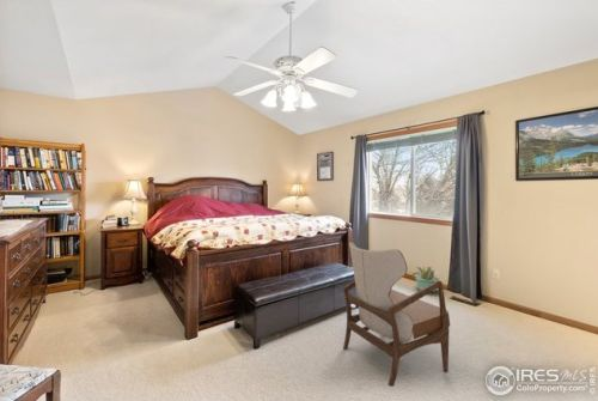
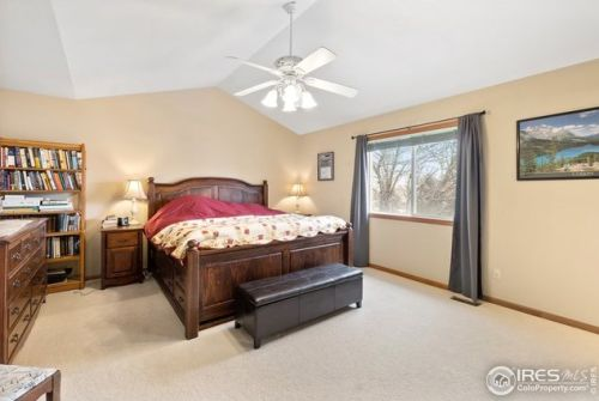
- armchair (391, 299)
- decorative plant (427, 278)
